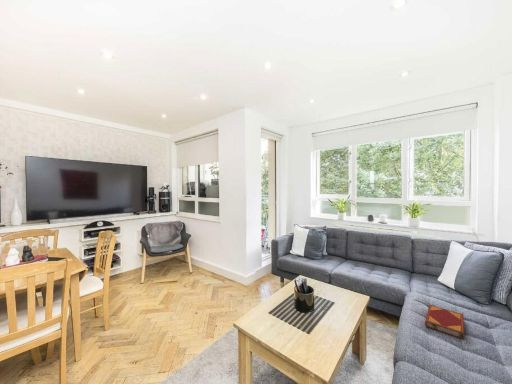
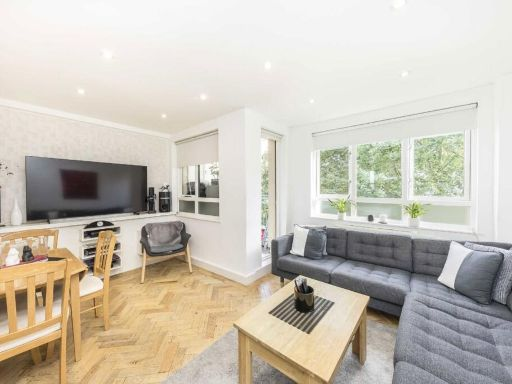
- hardback book (444, 320)
